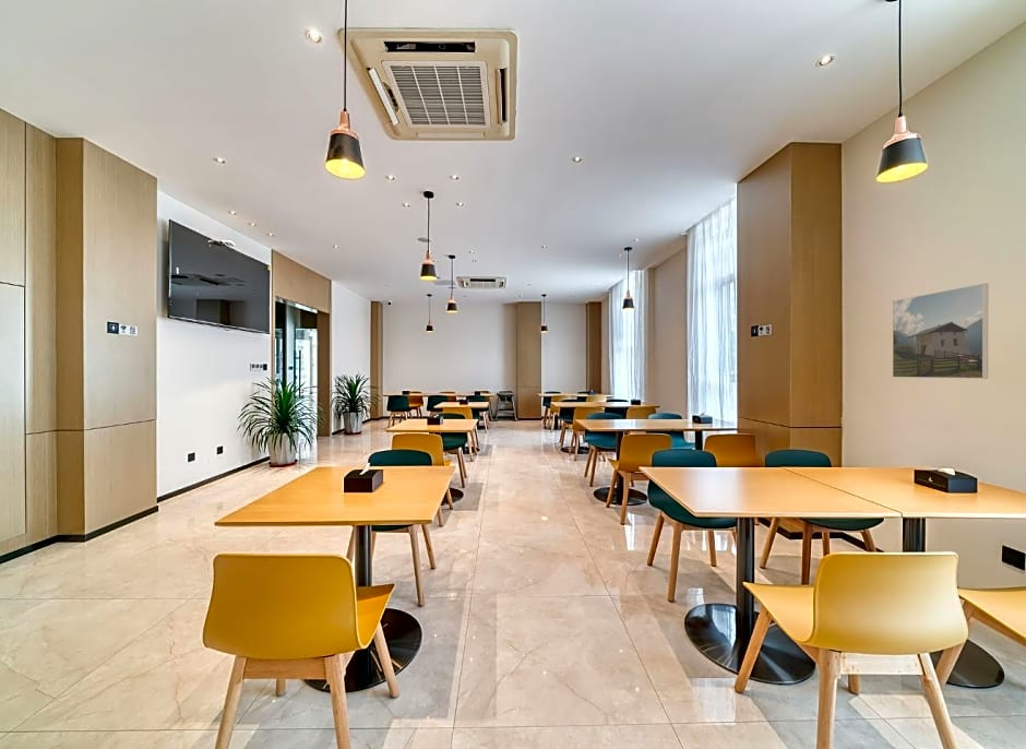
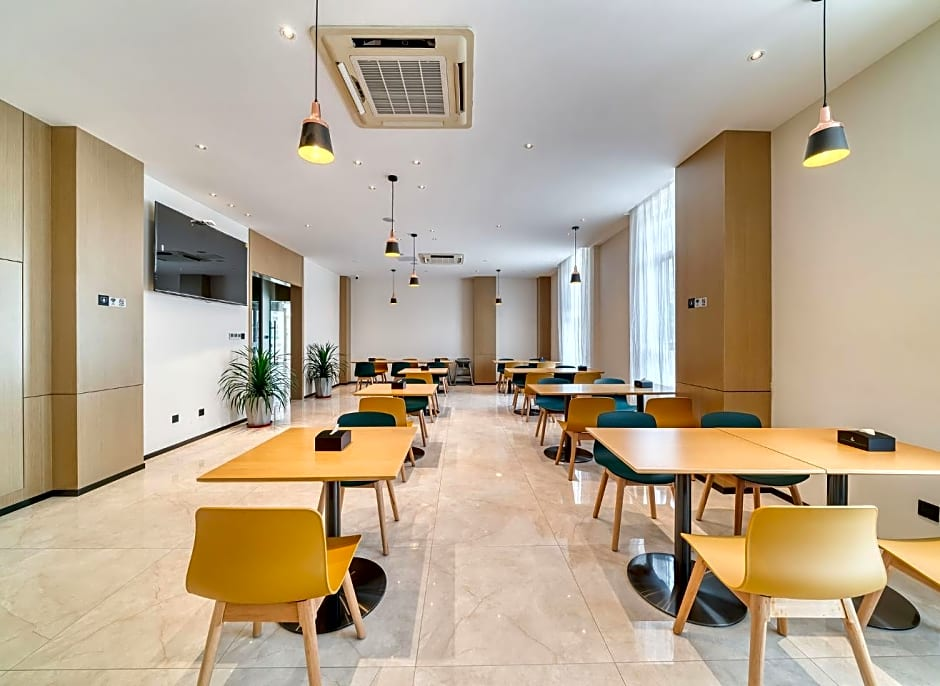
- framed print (934, 335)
